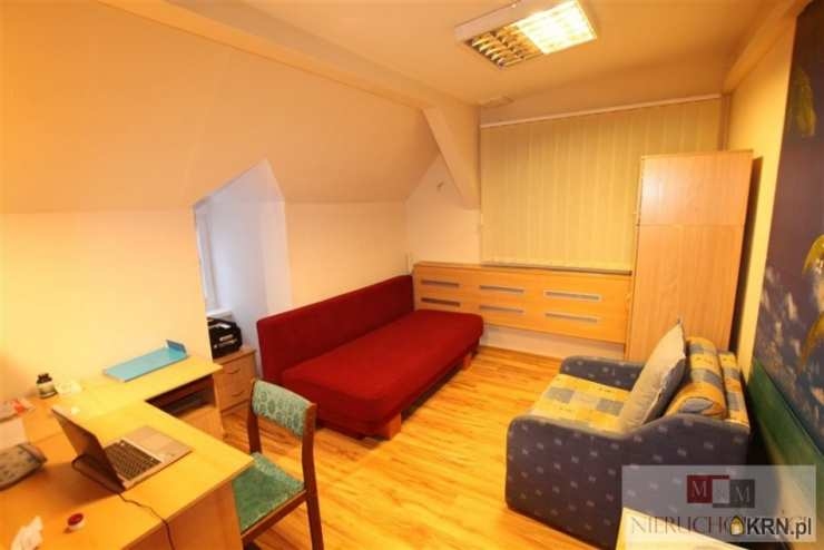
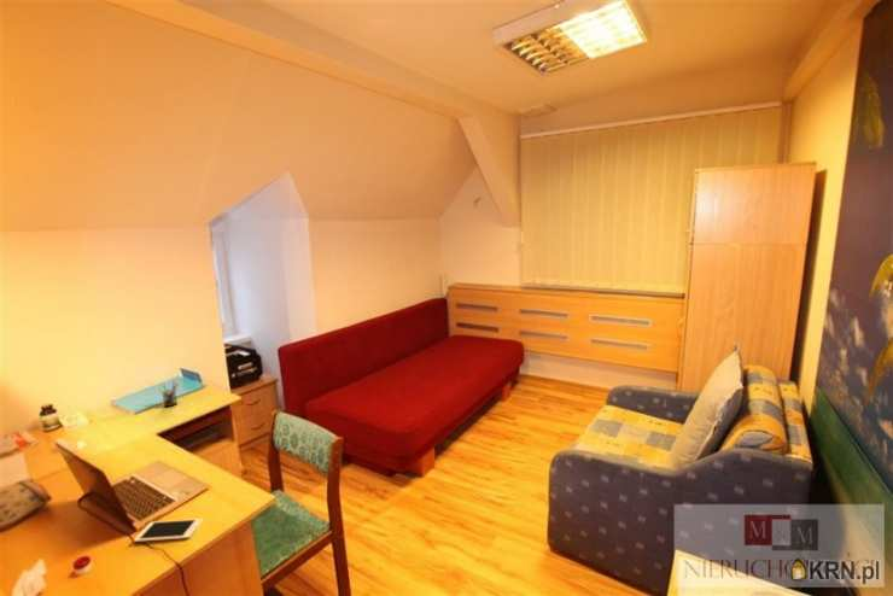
+ pen holder (169, 393)
+ cell phone (169, 530)
